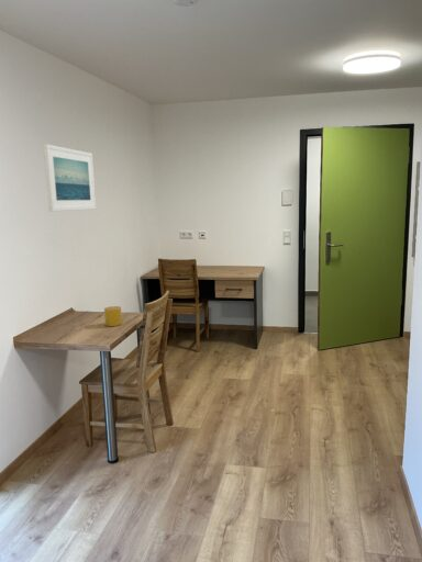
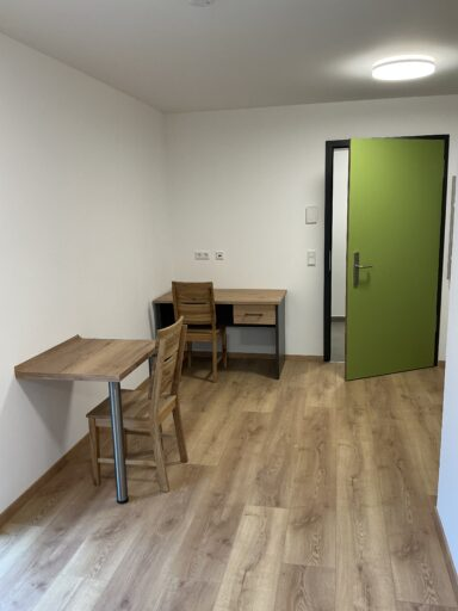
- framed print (71, 180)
- cup (112, 316)
